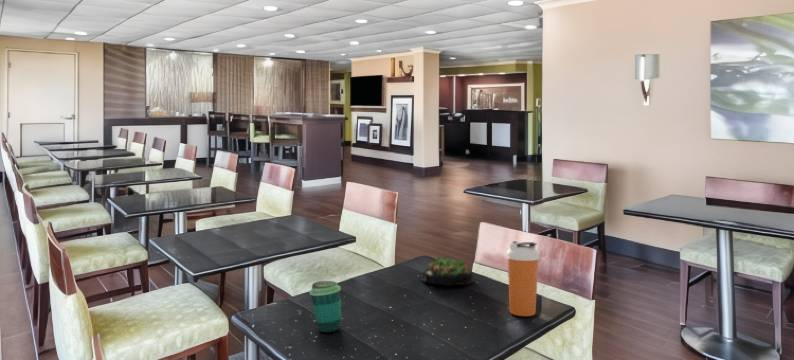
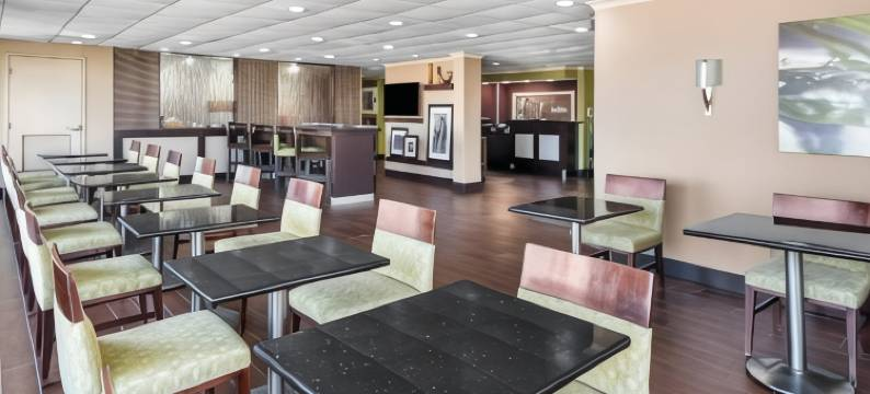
- cup (325, 306)
- succulent plant (448, 269)
- shaker bottle (522, 277)
